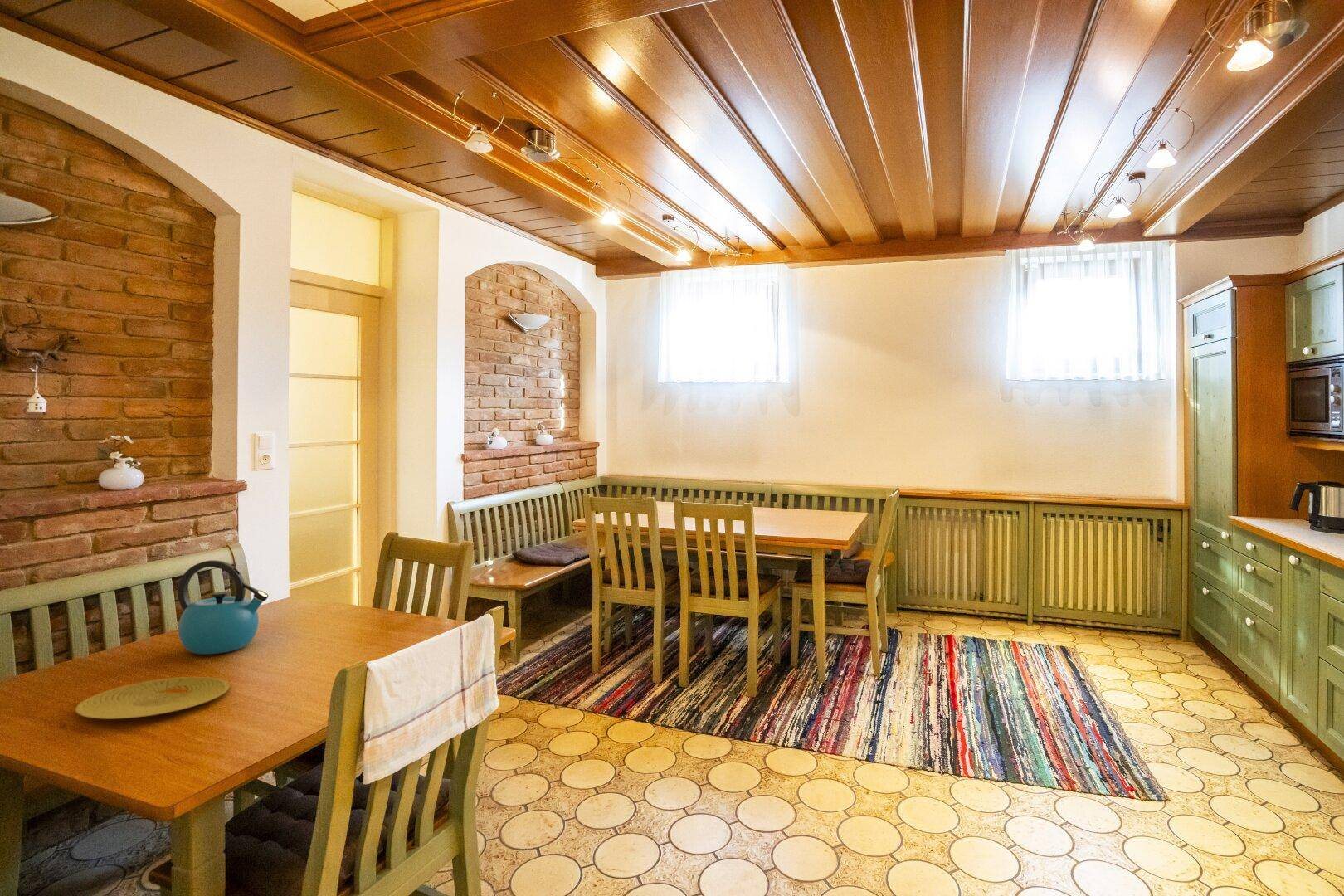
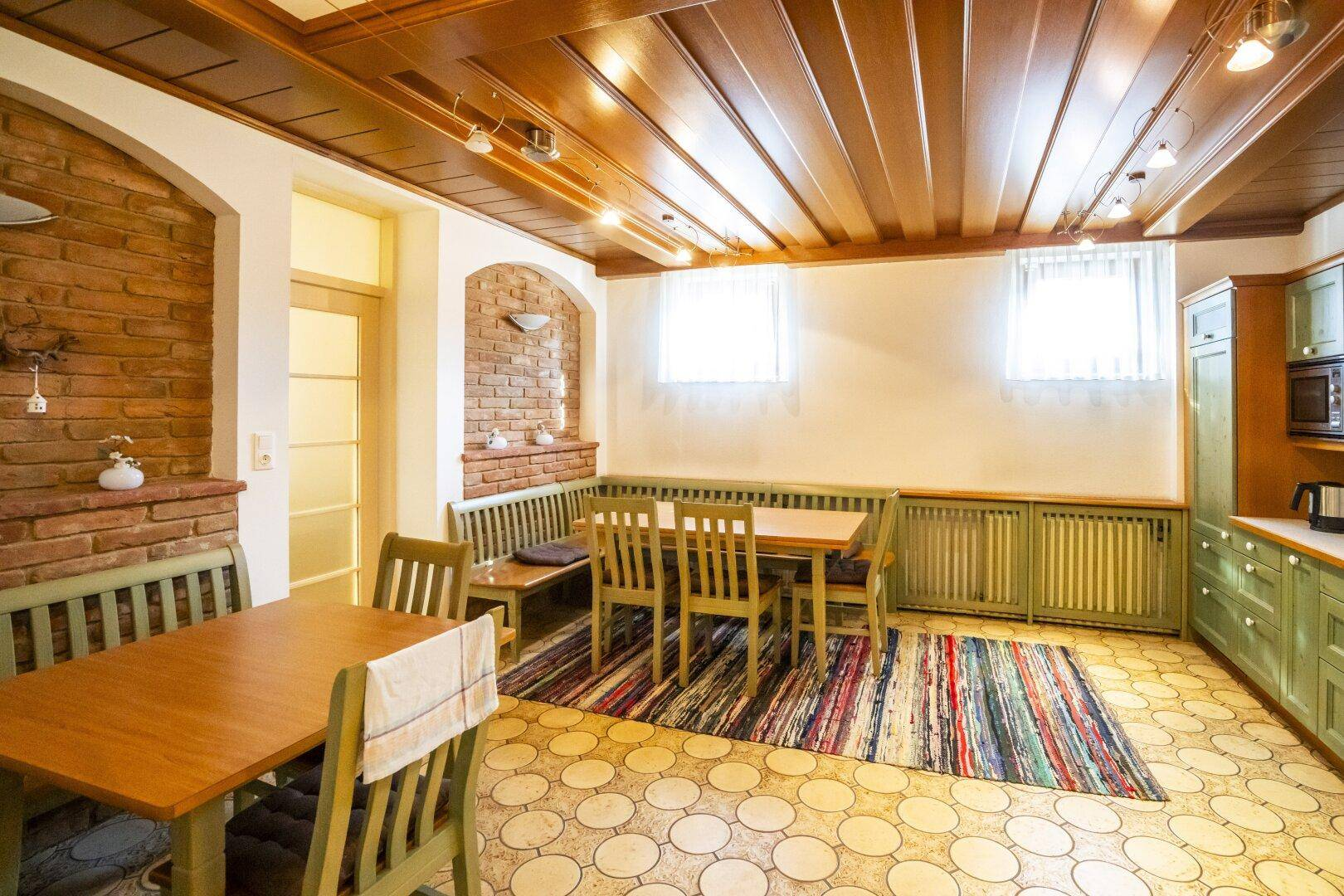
- plate (156, 698)
- kettle (223, 604)
